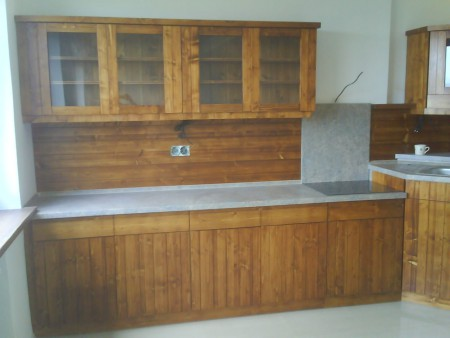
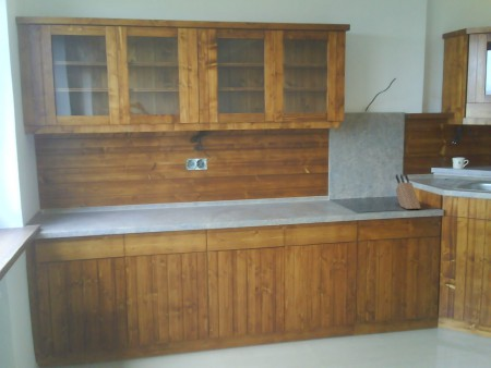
+ knife block (406, 191)
